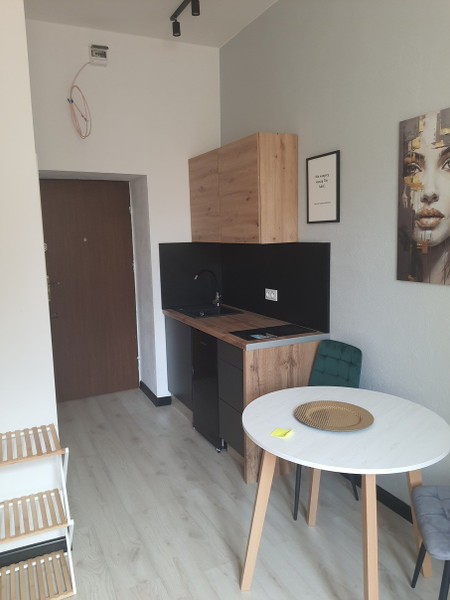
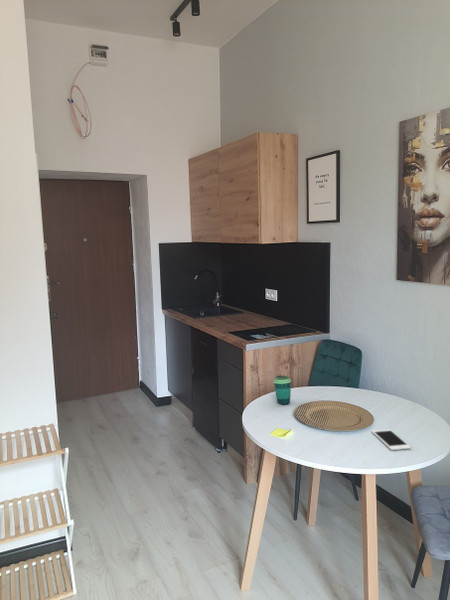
+ cup (282, 390)
+ cell phone (390, 439)
